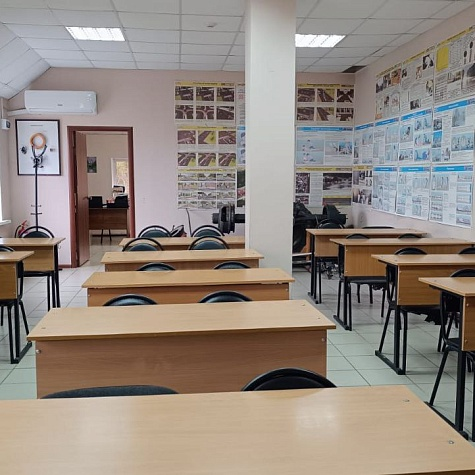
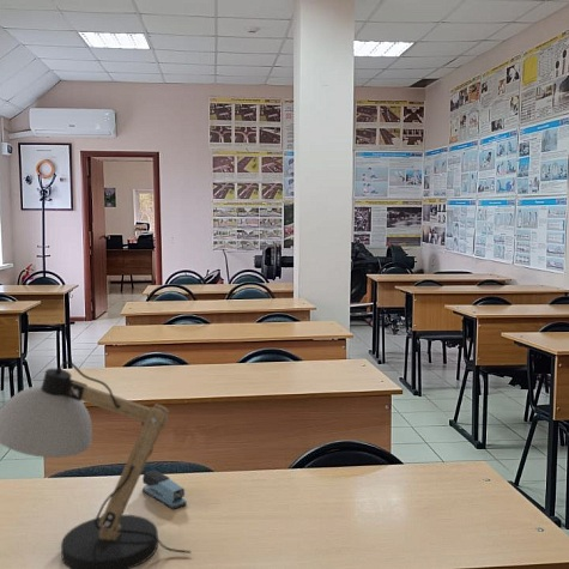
+ desk lamp (85, 449)
+ stapler (163, 486)
